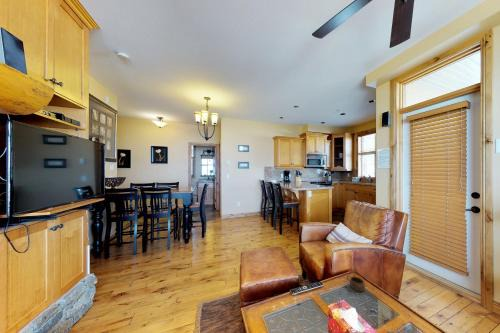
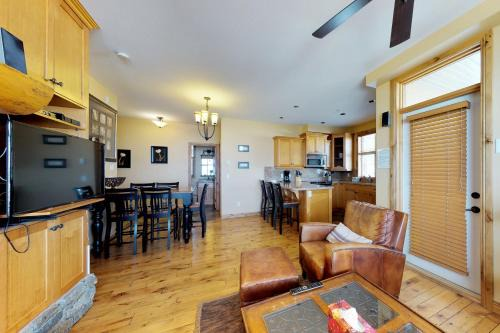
- cup (355, 282)
